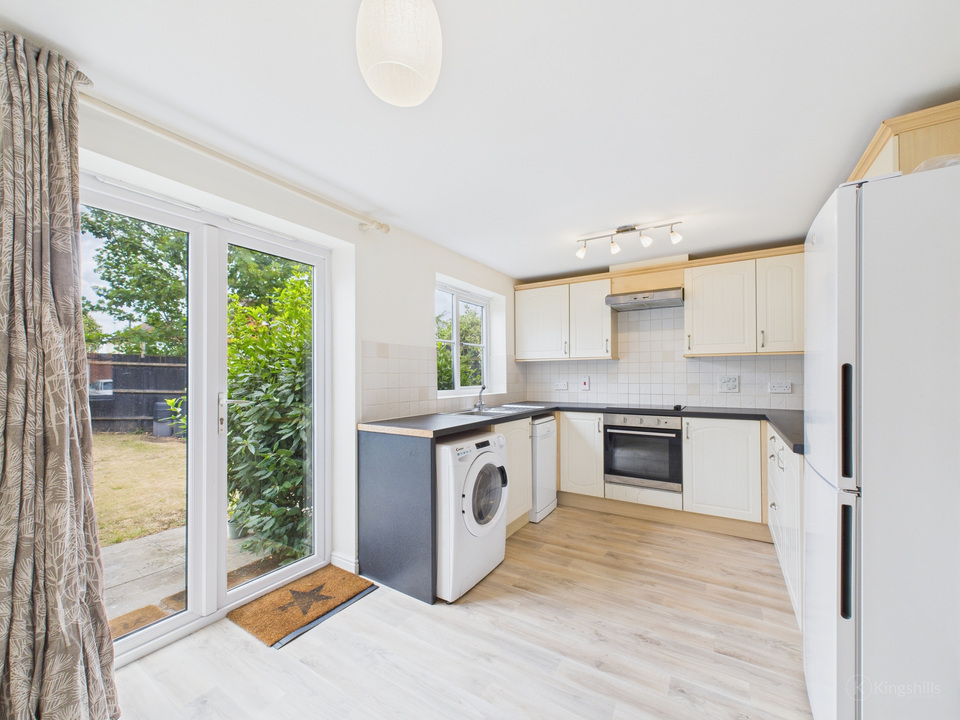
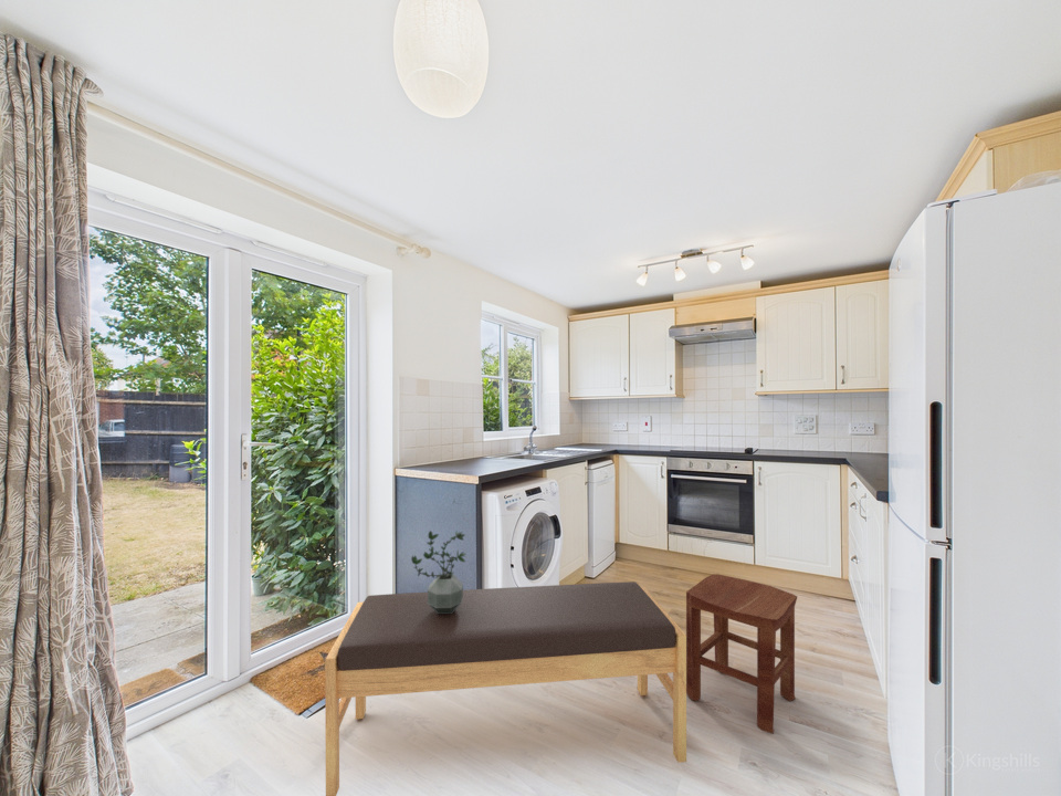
+ bench (510, 671)
+ stool (740, 643)
+ potted plant (441, 568)
